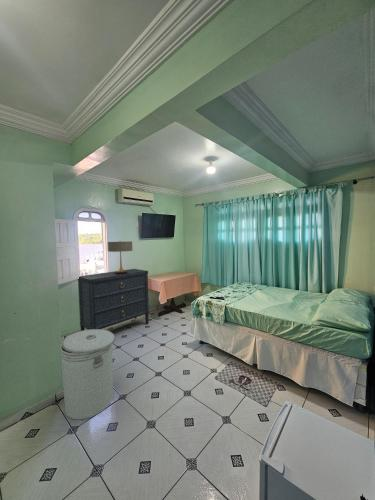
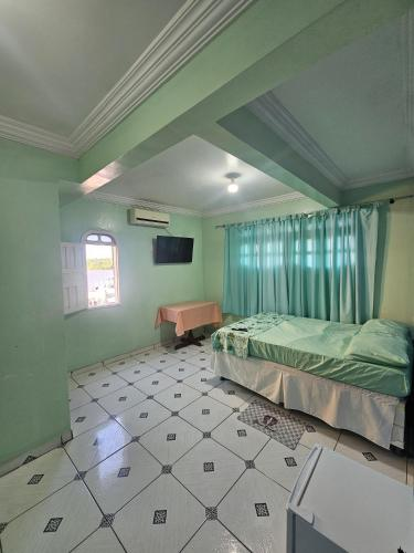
- dresser (116, 301)
- can (90, 368)
- lamp (120, 257)
